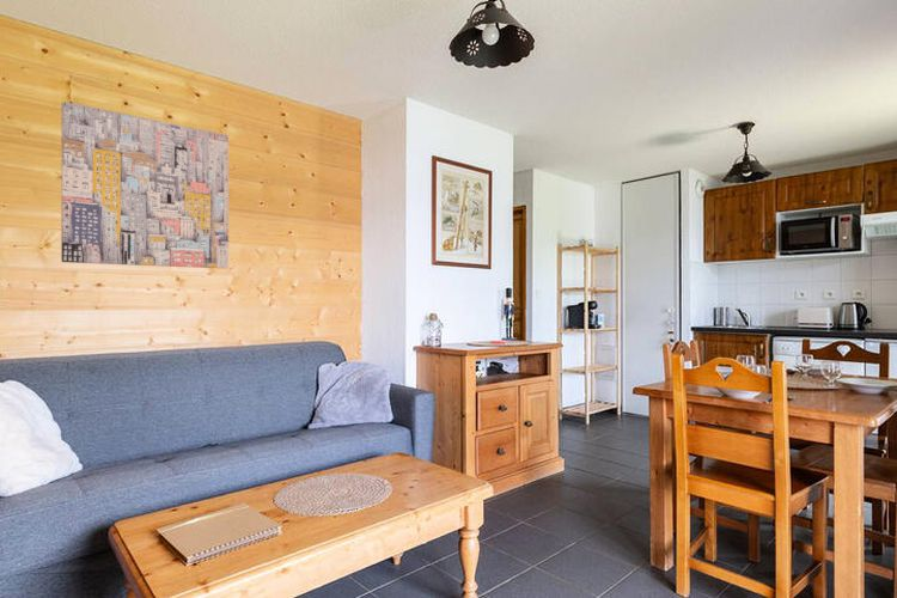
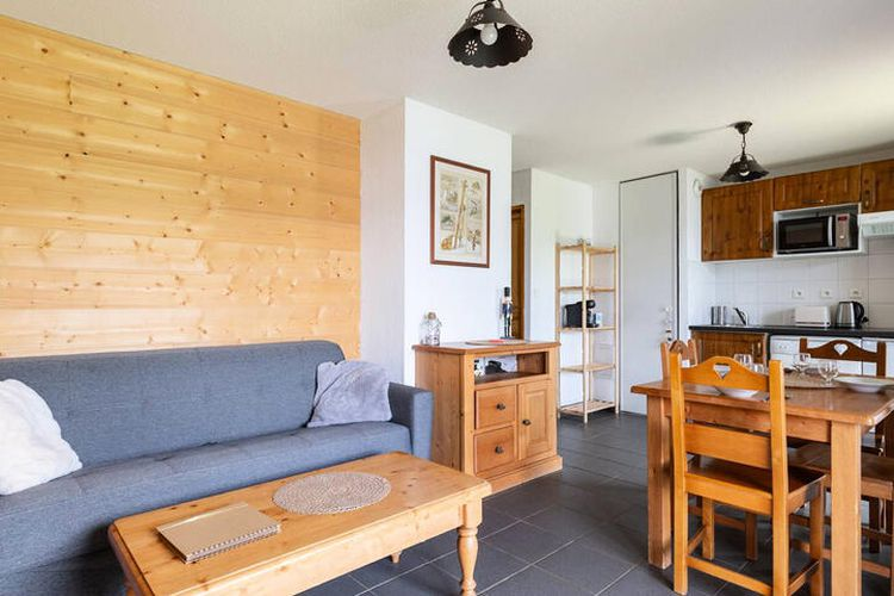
- wall art (152, 193)
